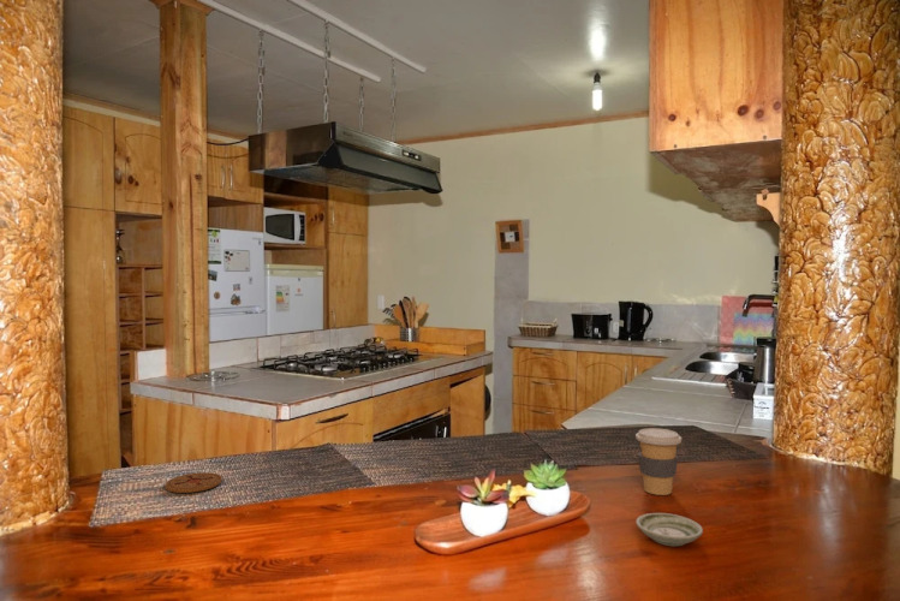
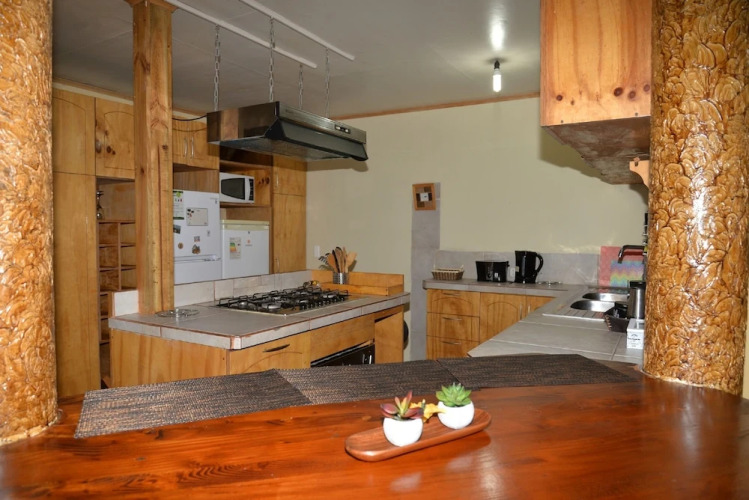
- coaster (193, 482)
- coffee cup (657, 462)
- saucer (668, 531)
